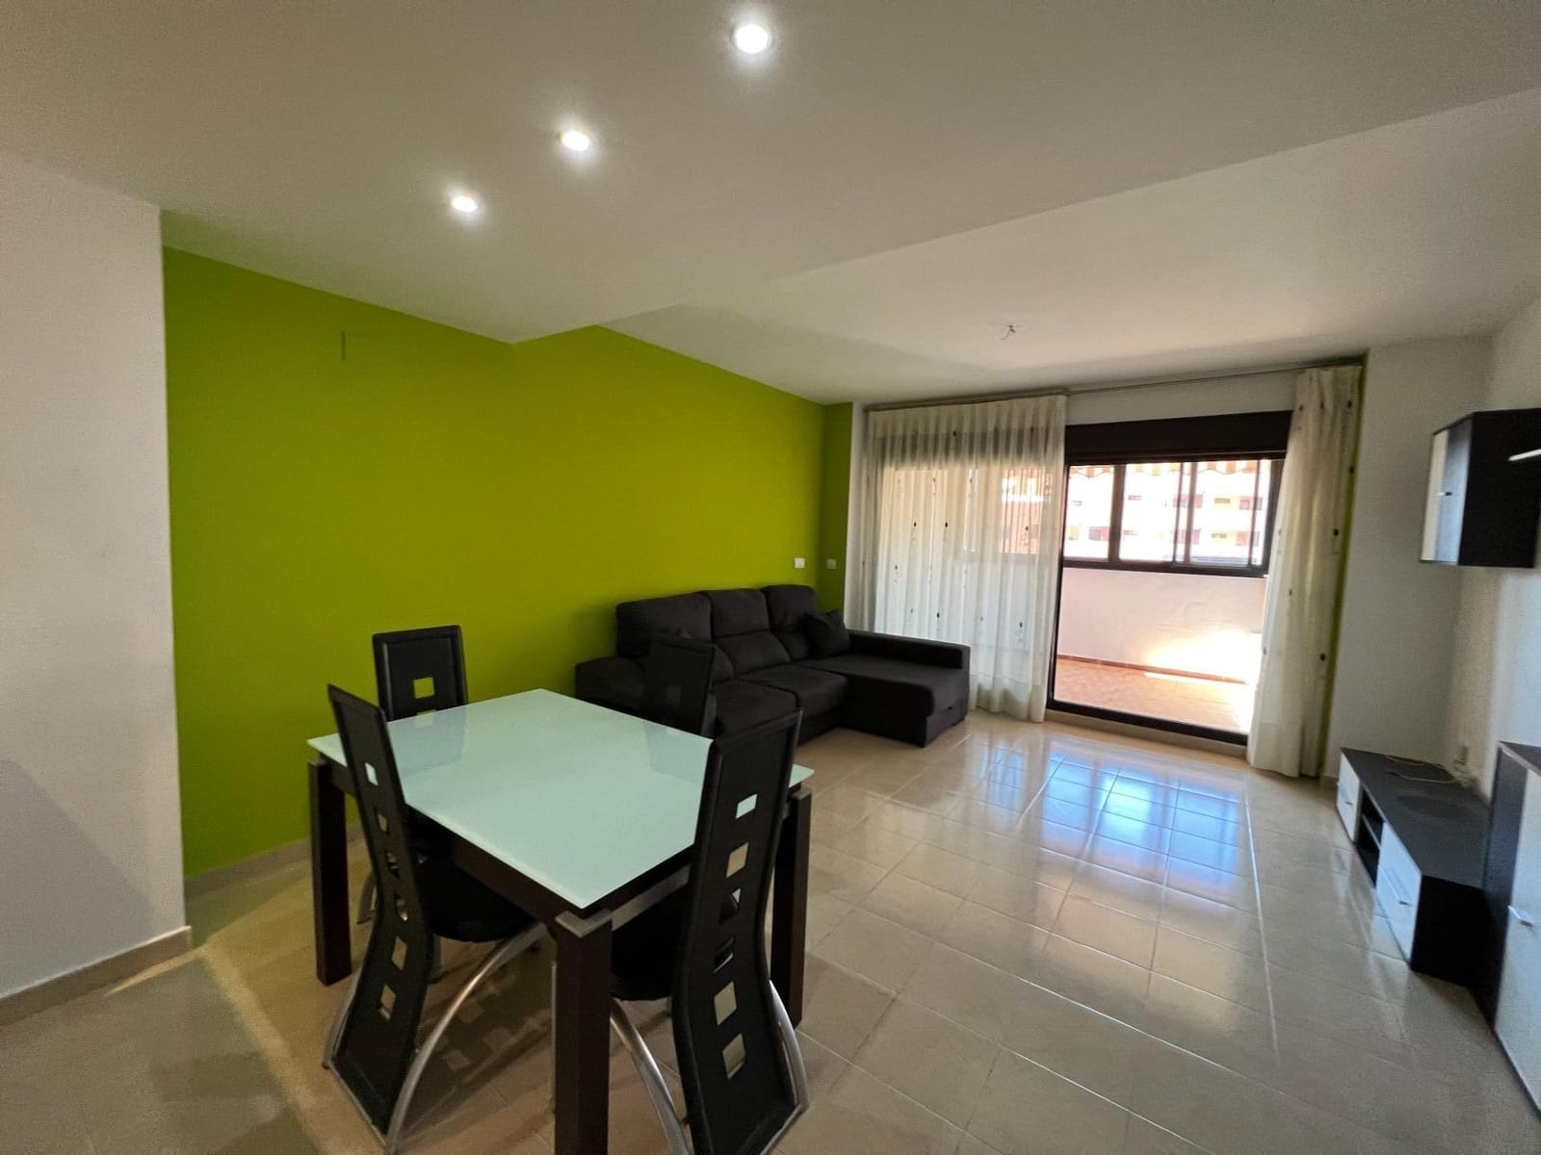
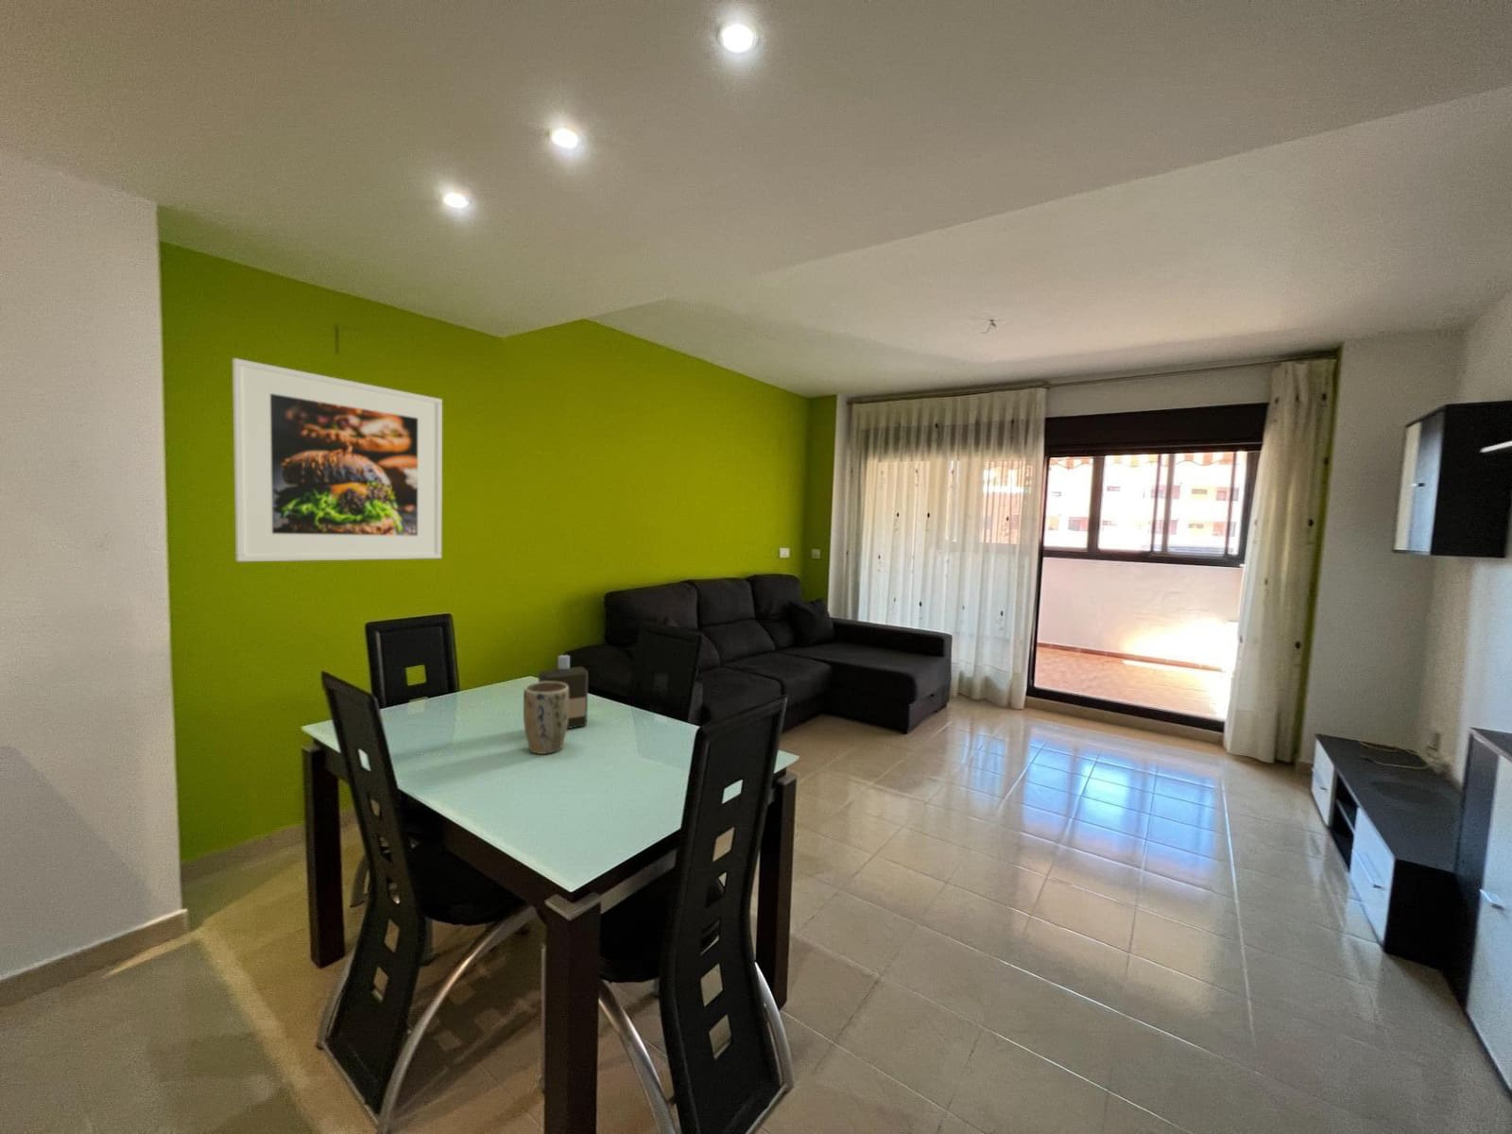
+ plant pot (546, 717)
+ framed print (350, 471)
+ bottle (569, 691)
